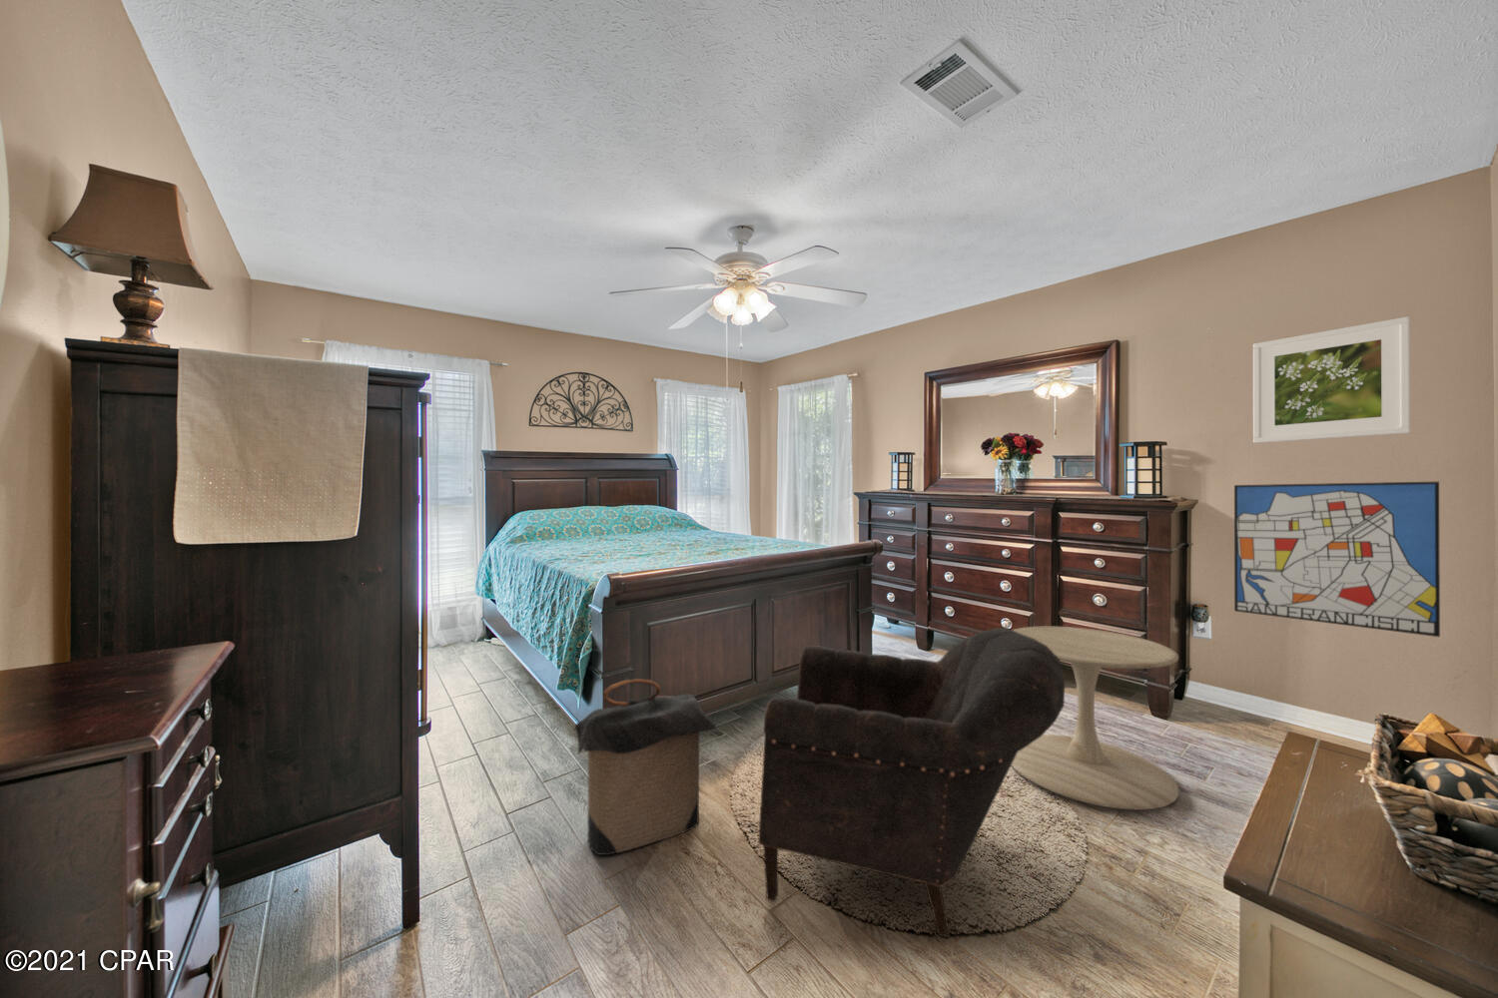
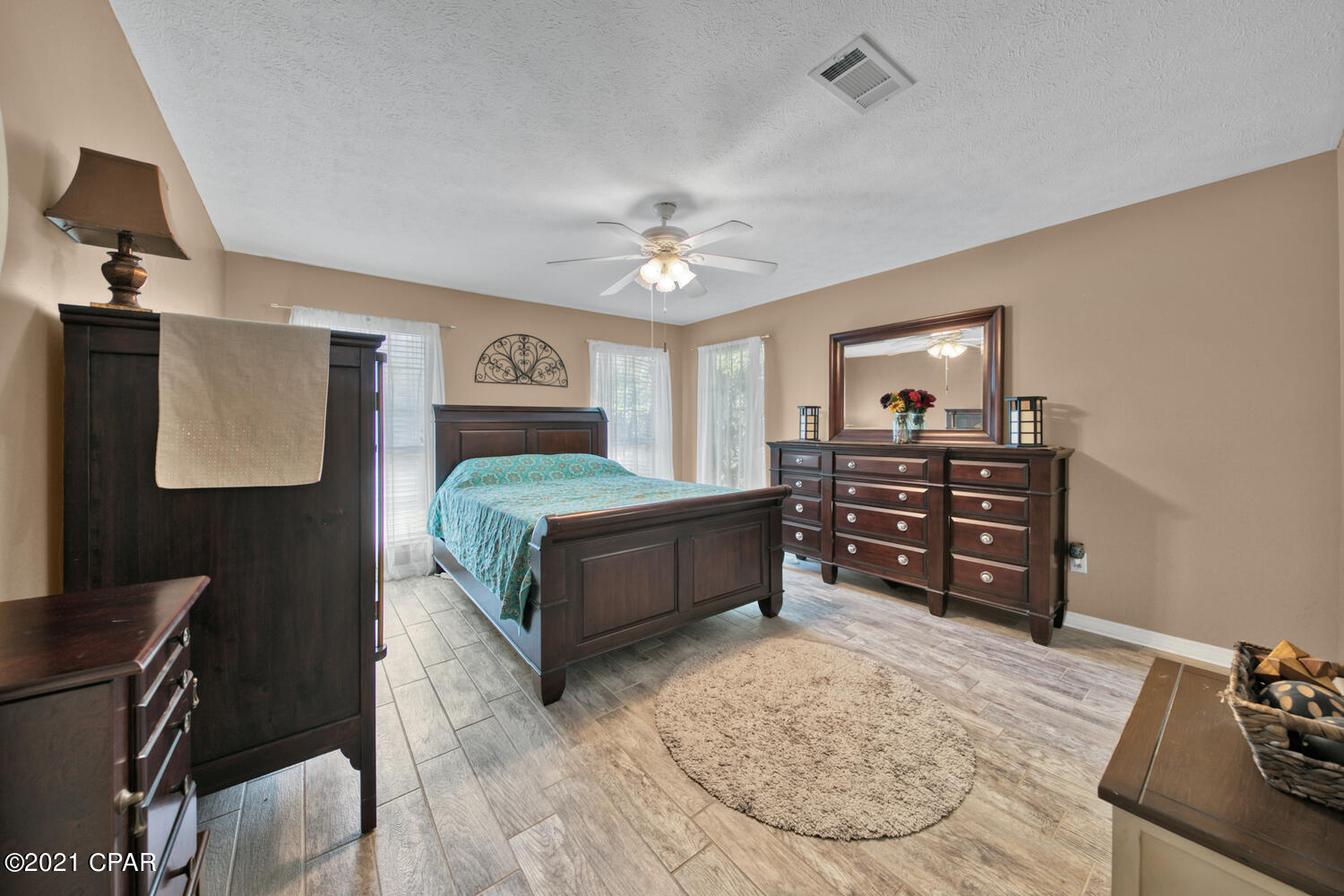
- wall art (1326, 552)
- armchair (908, 747)
- laundry hamper (646, 749)
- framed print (1325, 384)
- side table (1086, 705)
